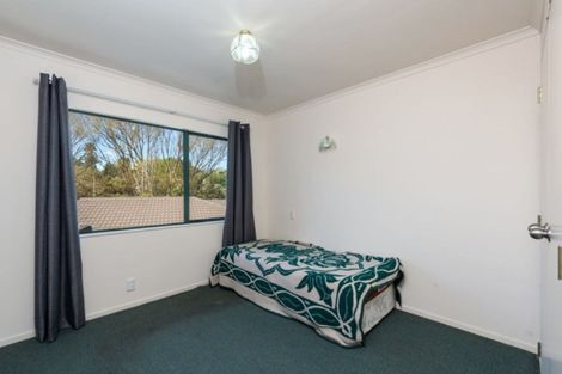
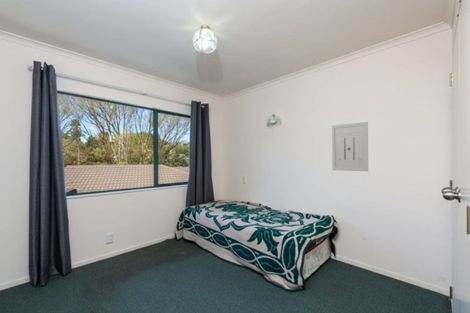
+ wall art (349, 147)
